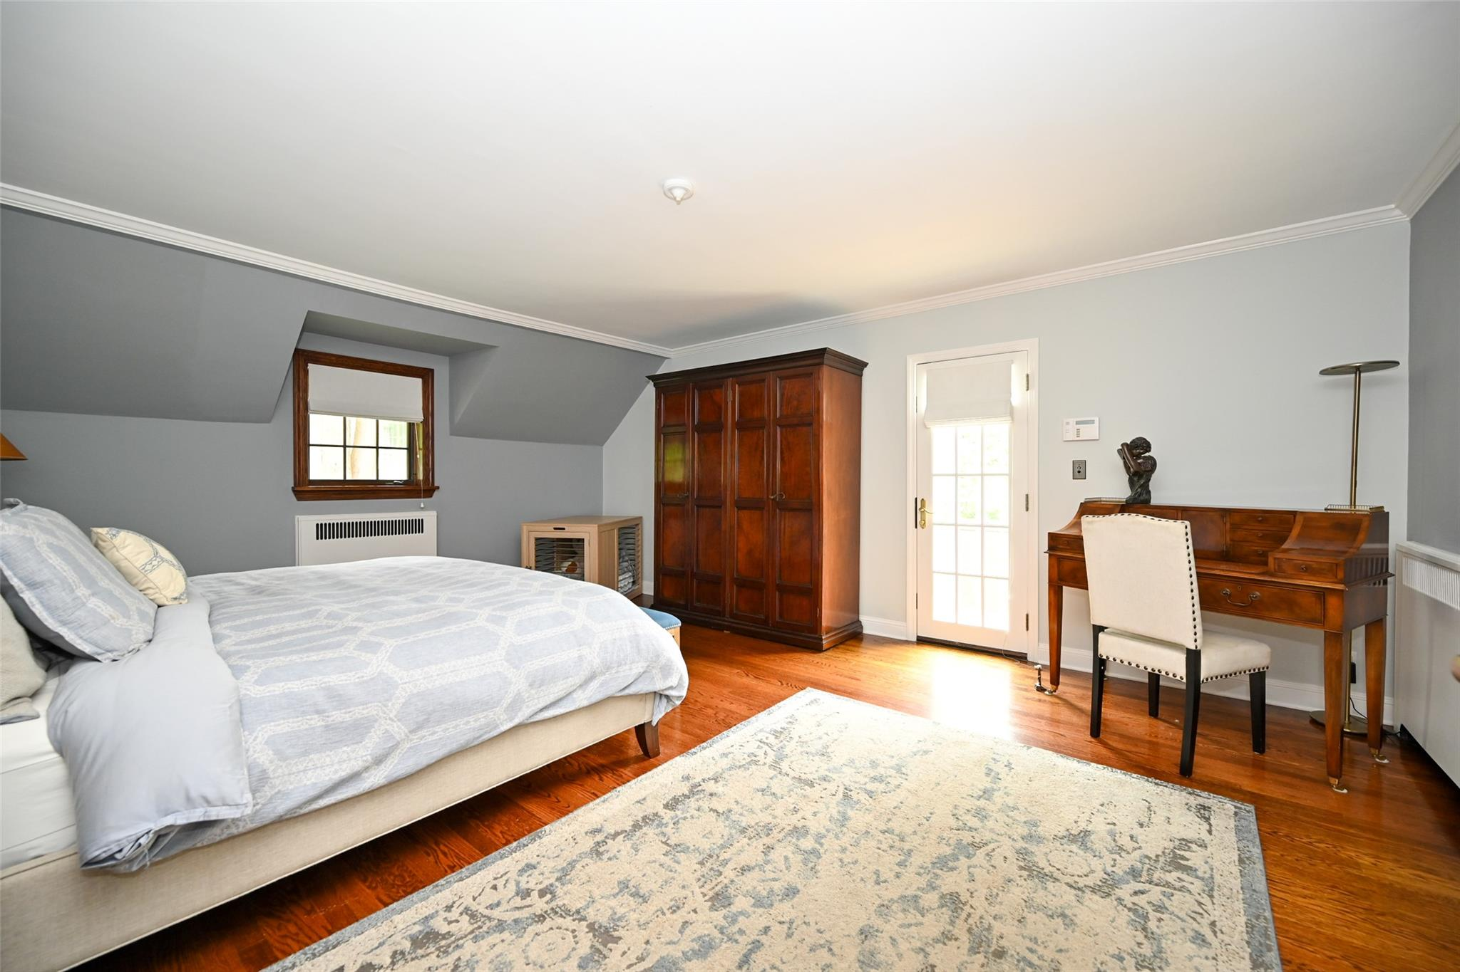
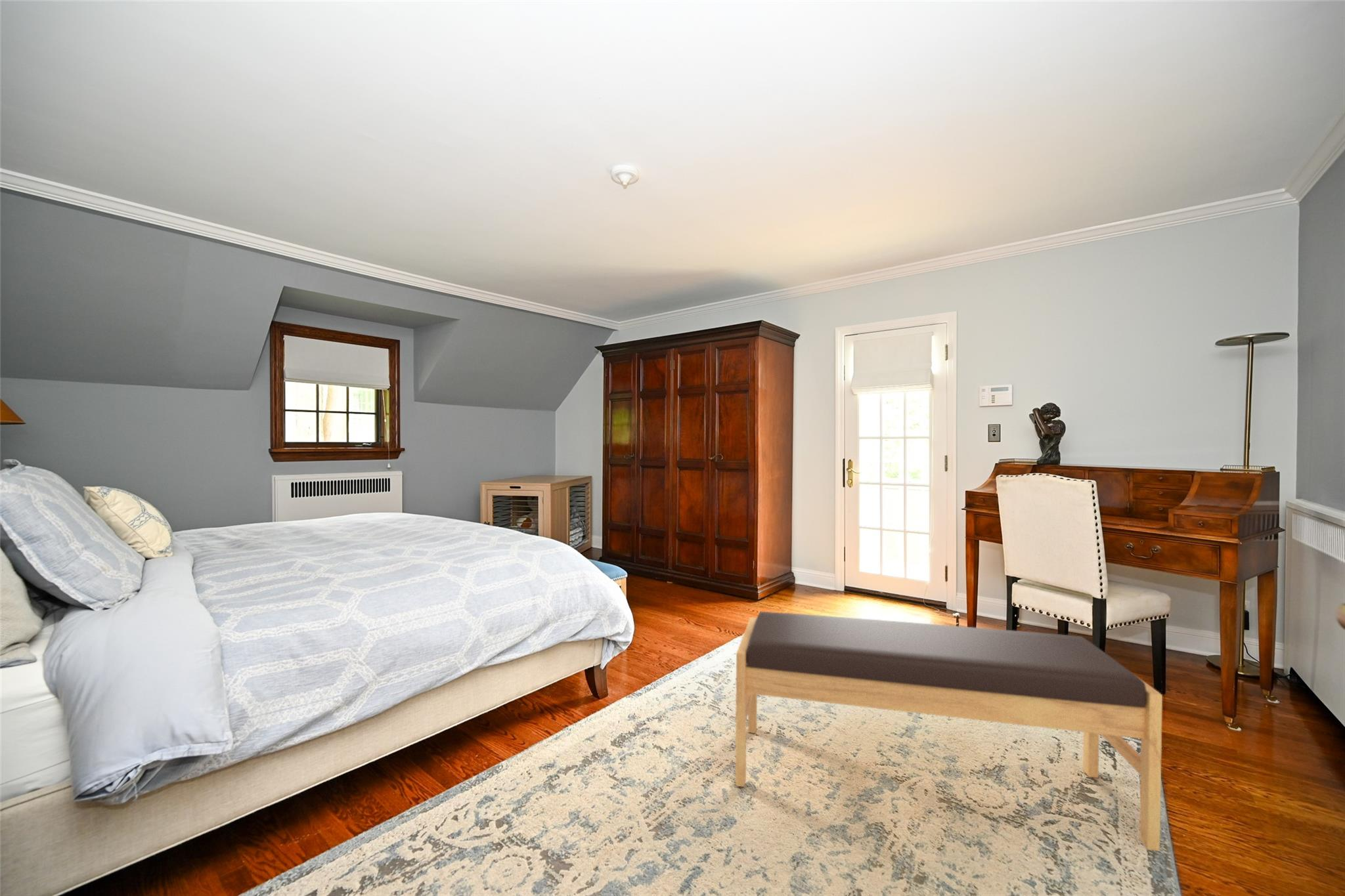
+ bench (919, 708)
